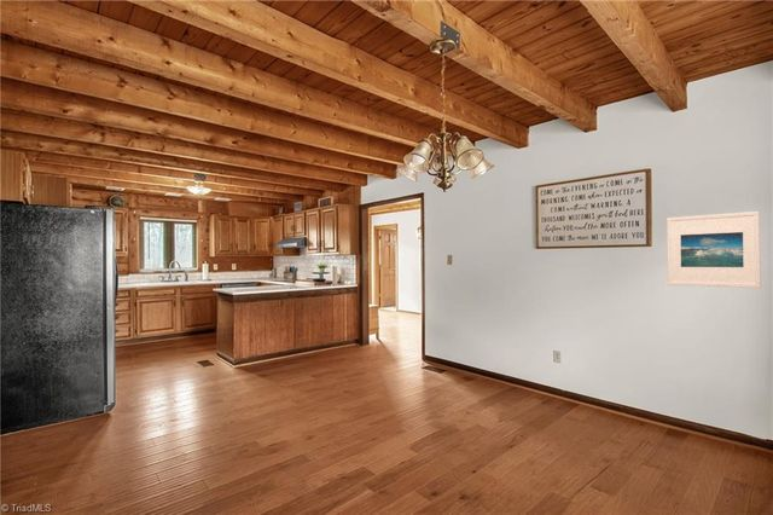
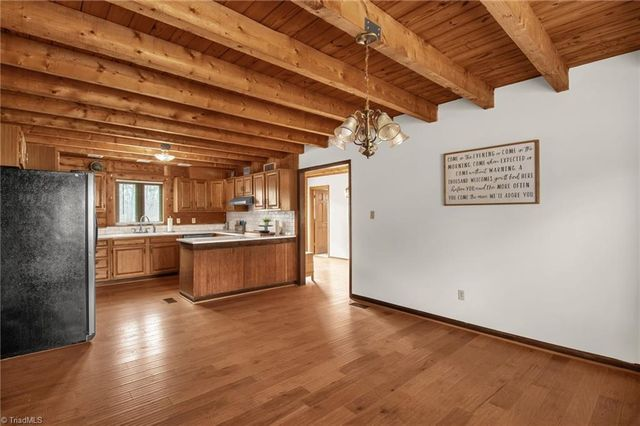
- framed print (710, 250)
